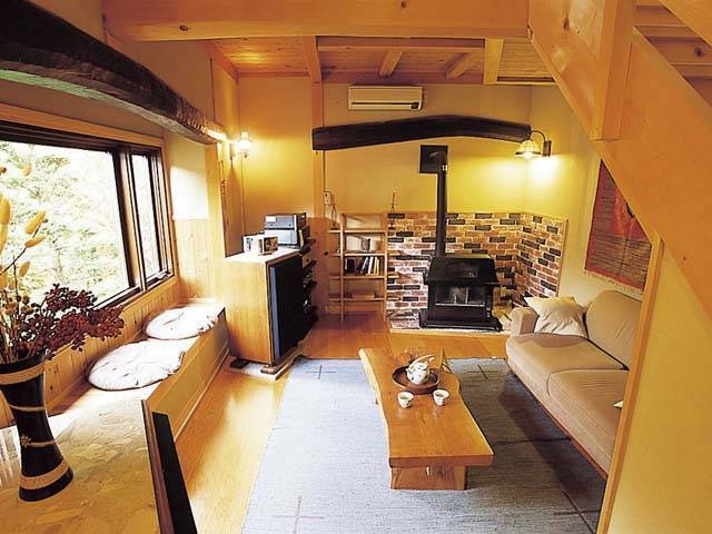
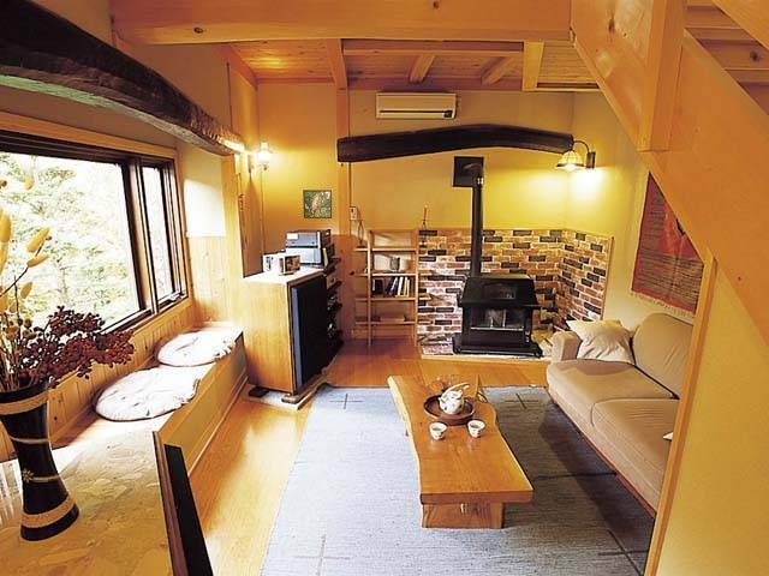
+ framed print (317, 204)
